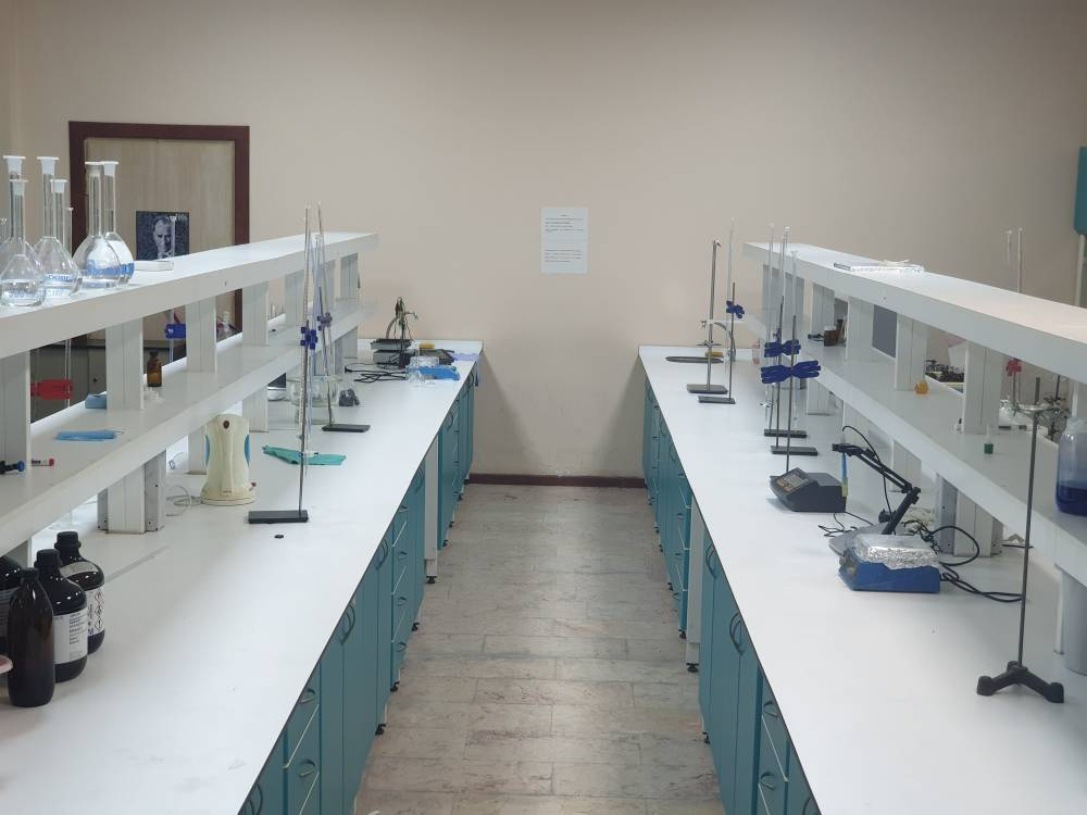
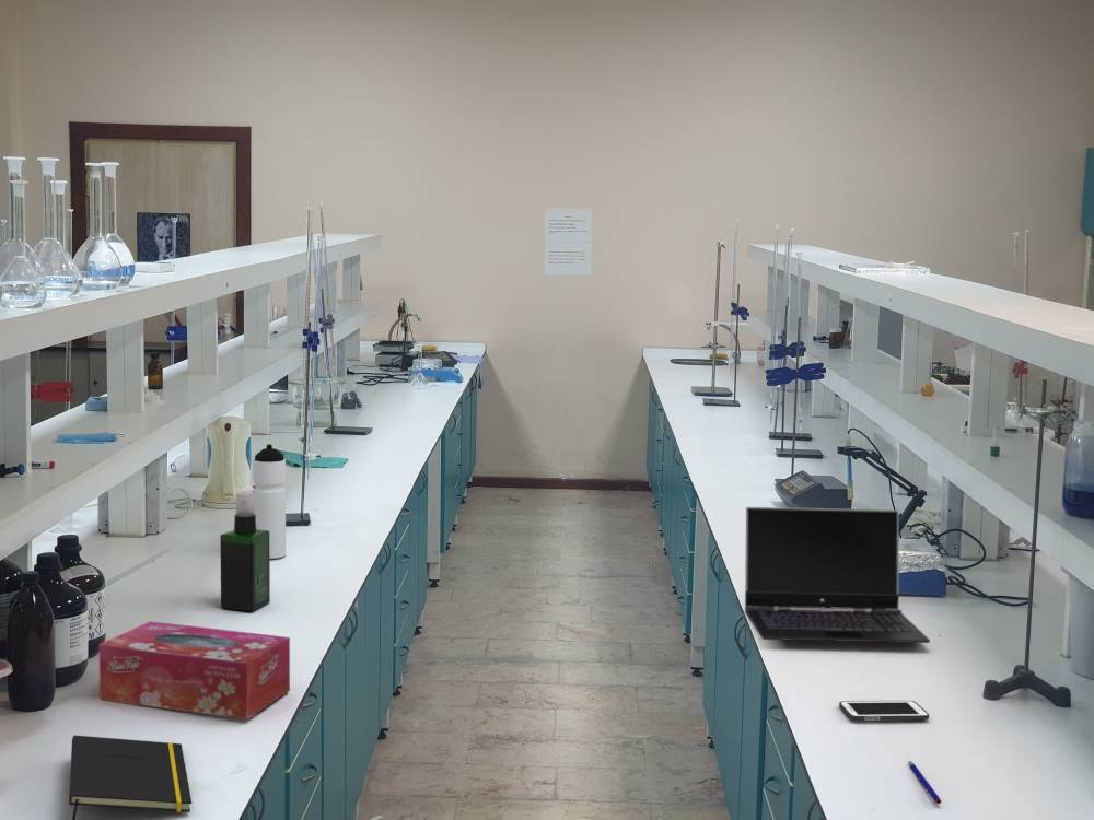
+ notepad (129, 772)
+ laptop computer (834, 574)
+ cell phone (883, 711)
+ tissue box (196, 667)
+ water bottle (269, 500)
+ spray bottle (245, 549)
+ pen (923, 781)
